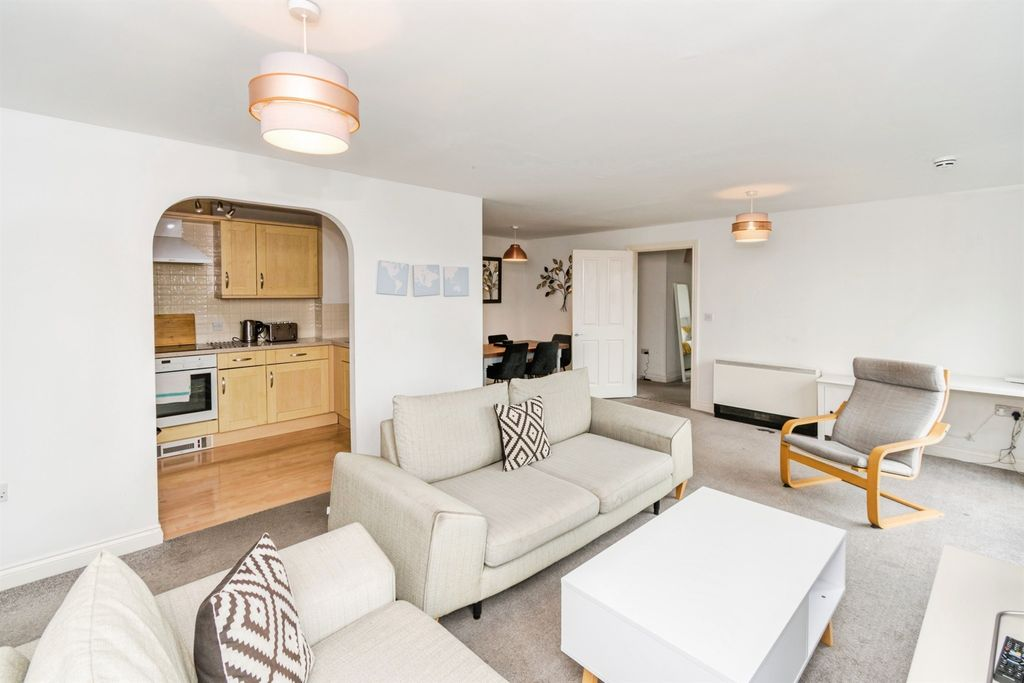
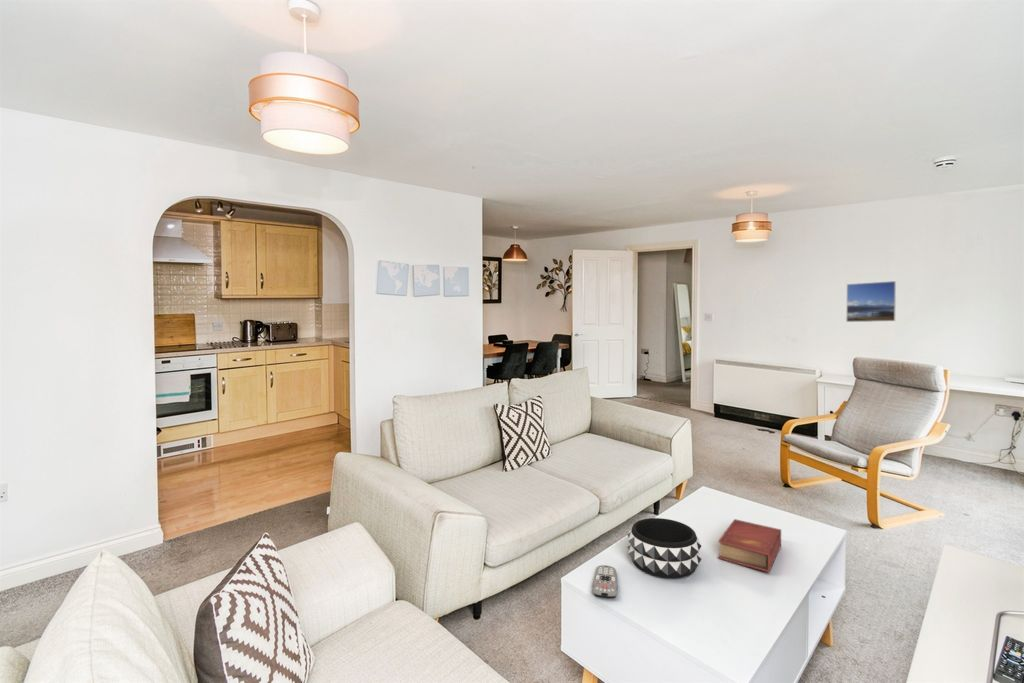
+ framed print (870, 302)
+ remote control (605, 580)
+ book (750, 543)
+ decorative bowl (663, 546)
